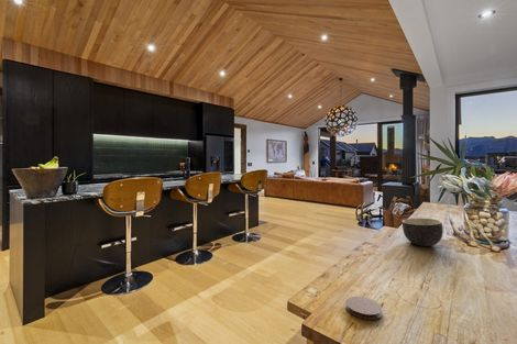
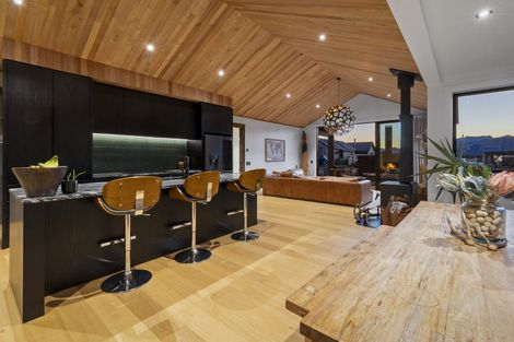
- bowl (421, 232)
- coaster (363, 307)
